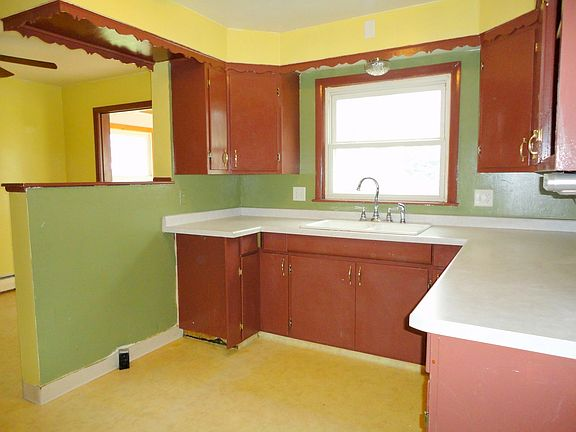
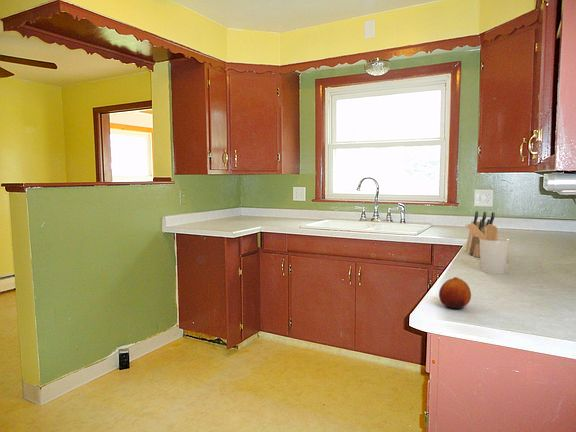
+ knife block (481, 231)
+ fruit (454, 292)
+ utensil holder (486, 246)
